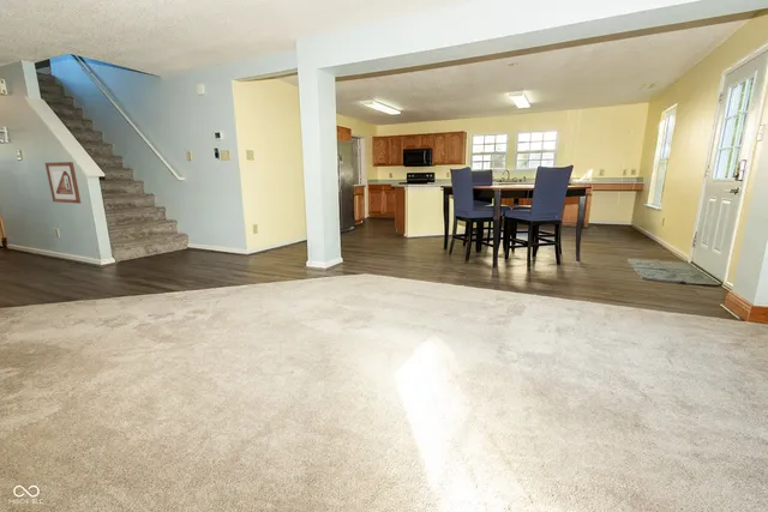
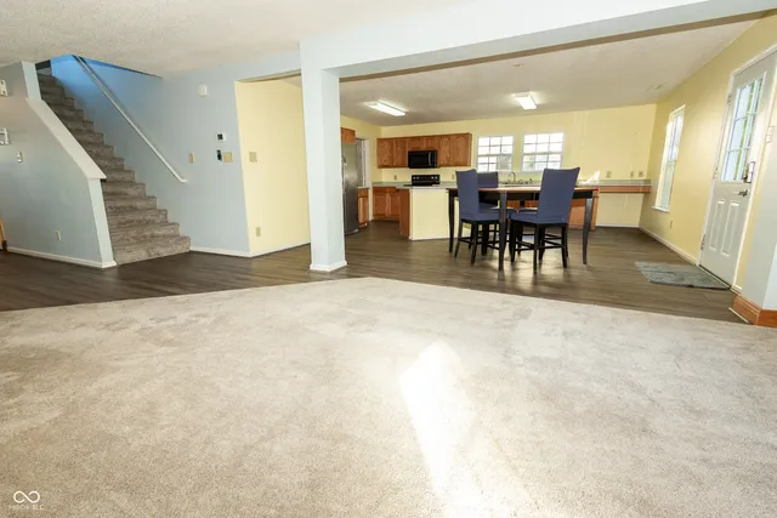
- picture frame (62, 182)
